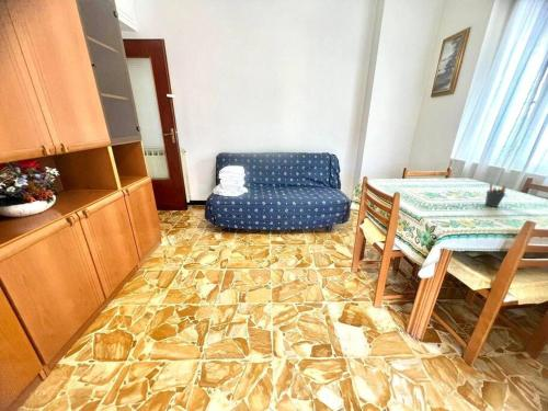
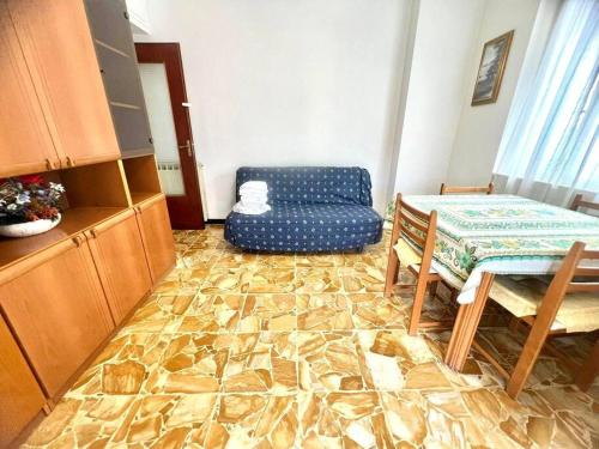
- pen holder (494, 194)
